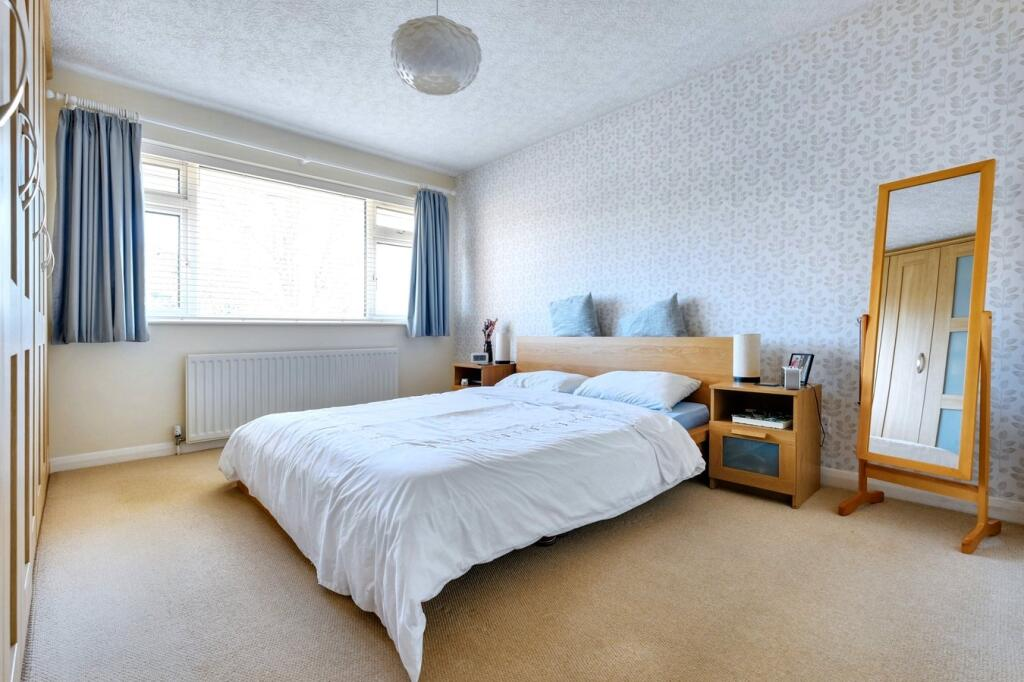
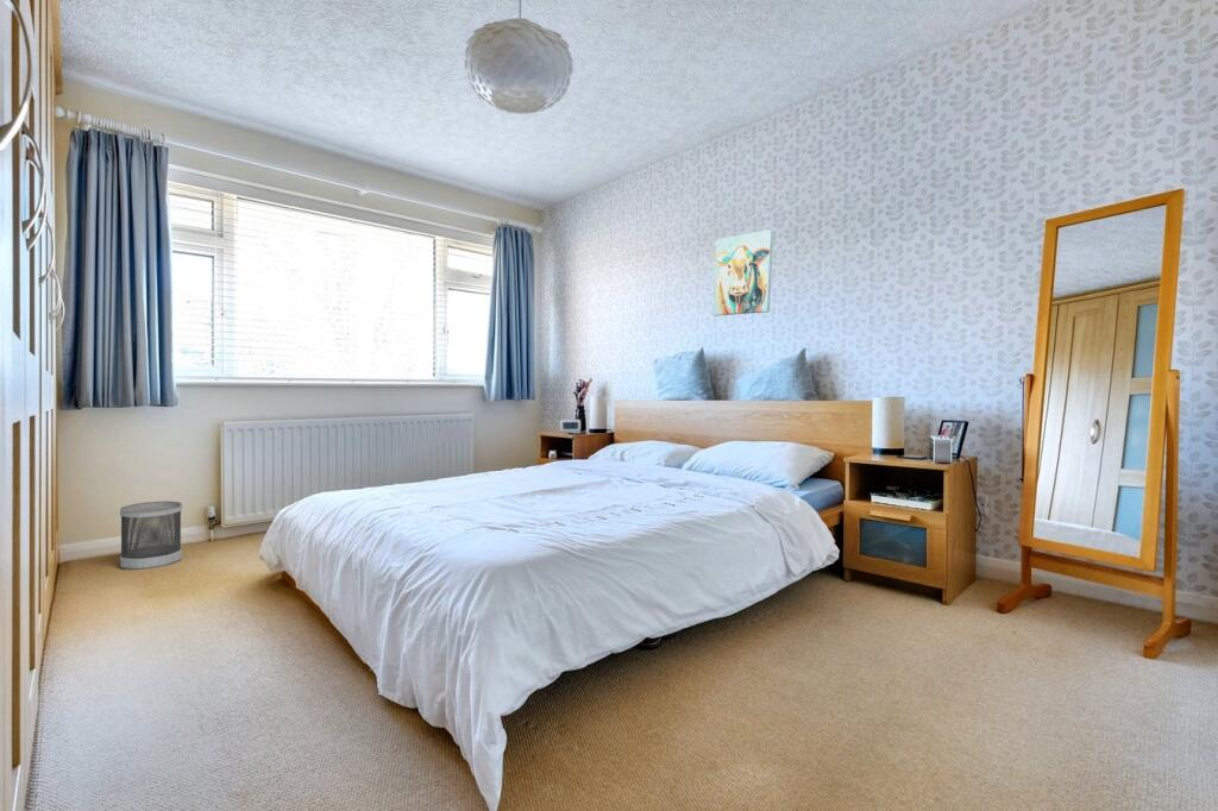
+ wastebasket (151, 534)
+ wall art (741, 274)
